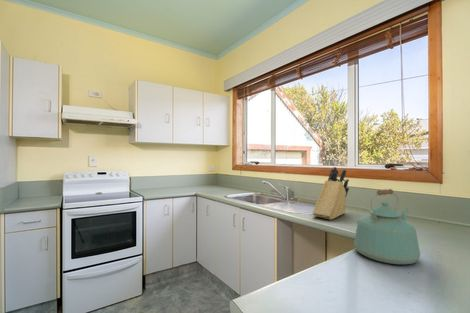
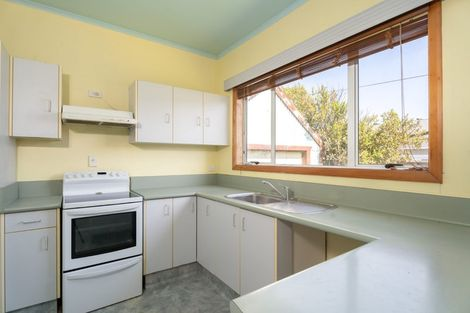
- kettle (388, 221)
- knife block (332, 190)
